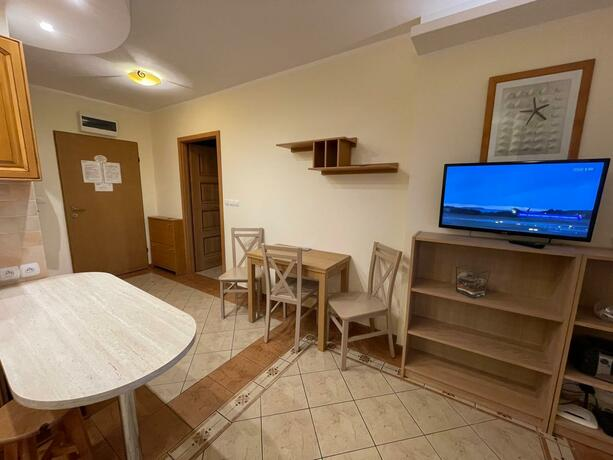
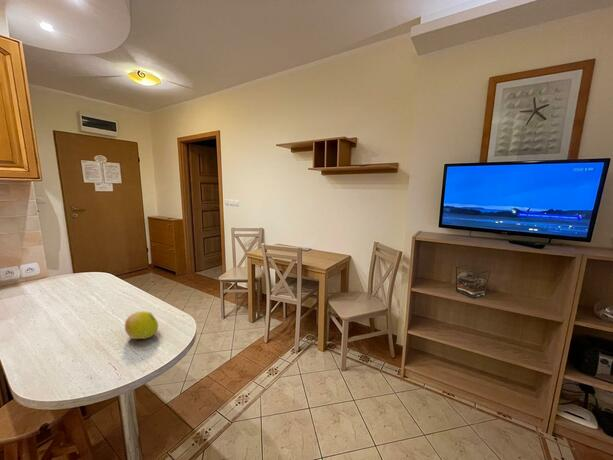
+ fruit (142, 324)
